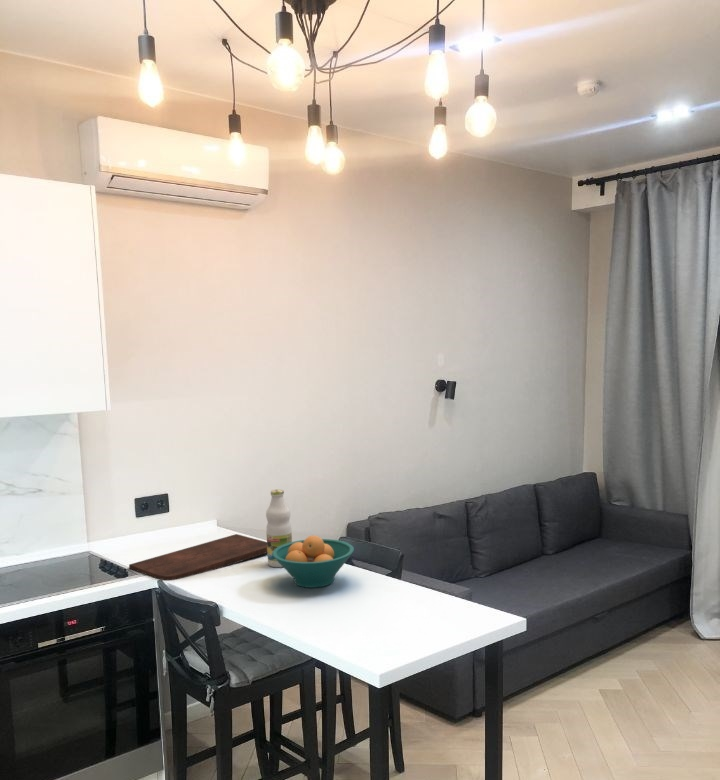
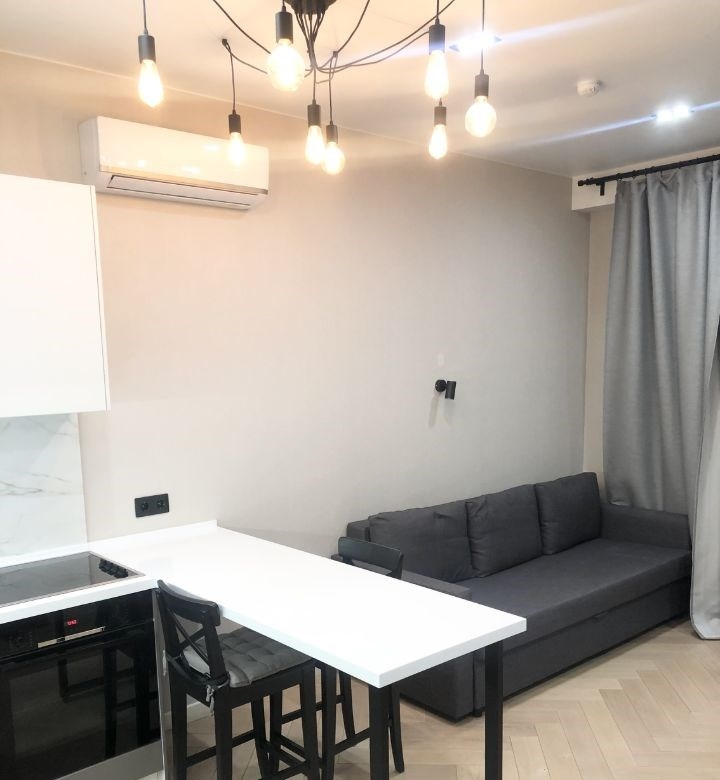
- bottle (278, 527)
- fruit bowl (313, 558)
- cutting board (205, 557)
